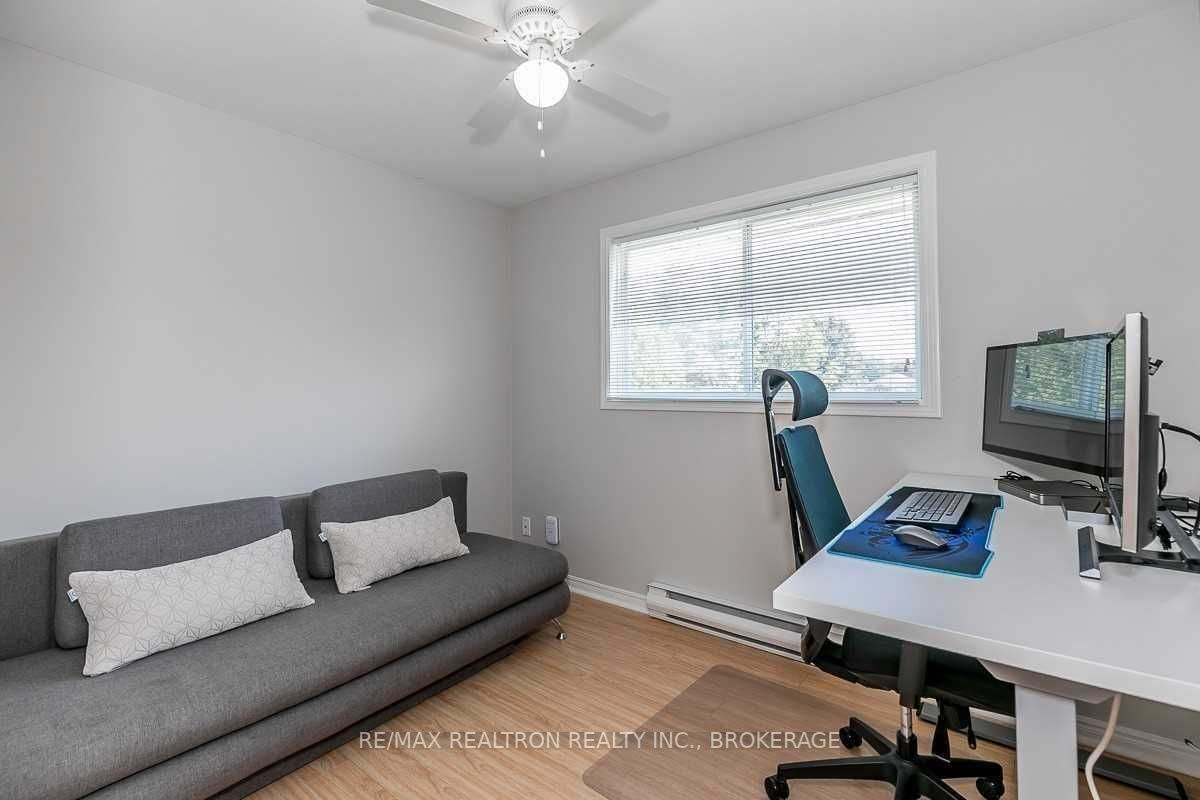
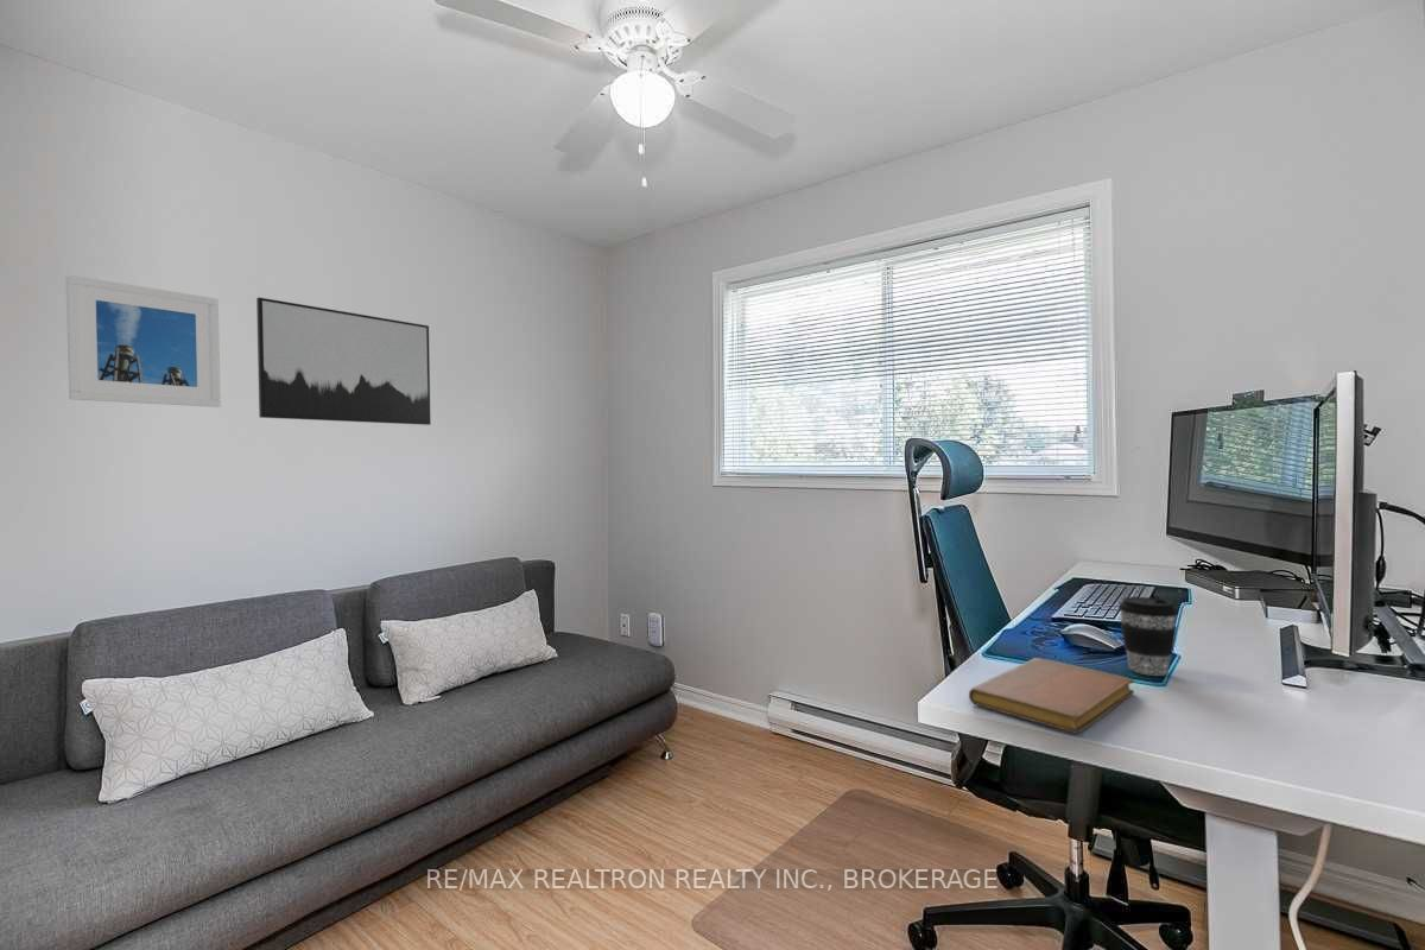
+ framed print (148, 346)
+ wall art (352, 367)
+ notebook (1052, 690)
+ coffee cup (1147, 635)
